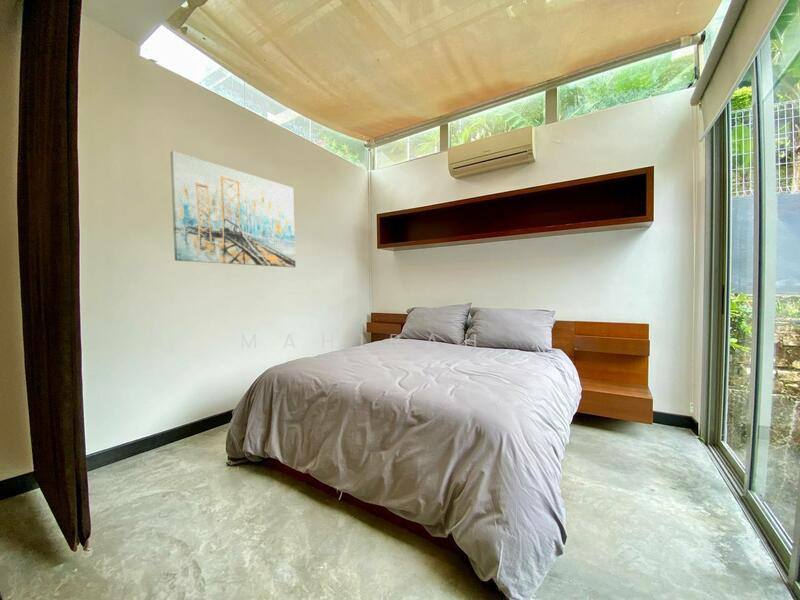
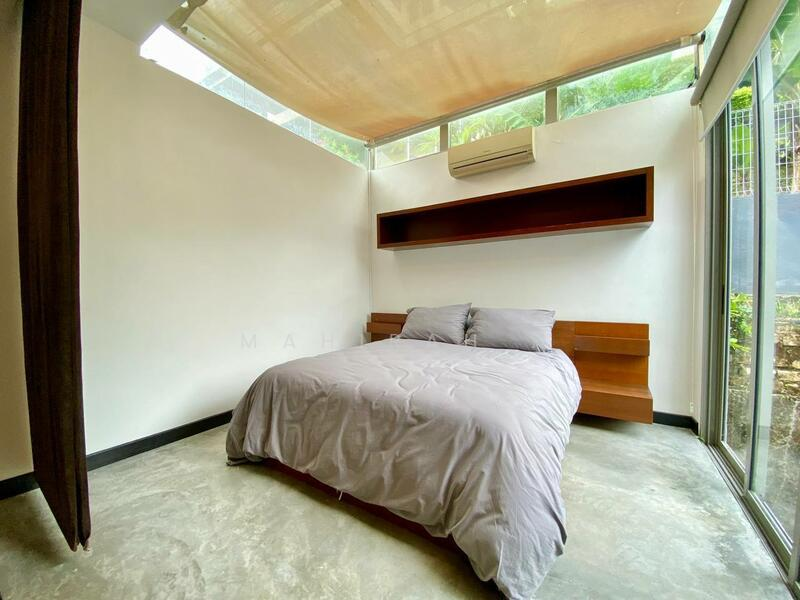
- wall art (242, 218)
